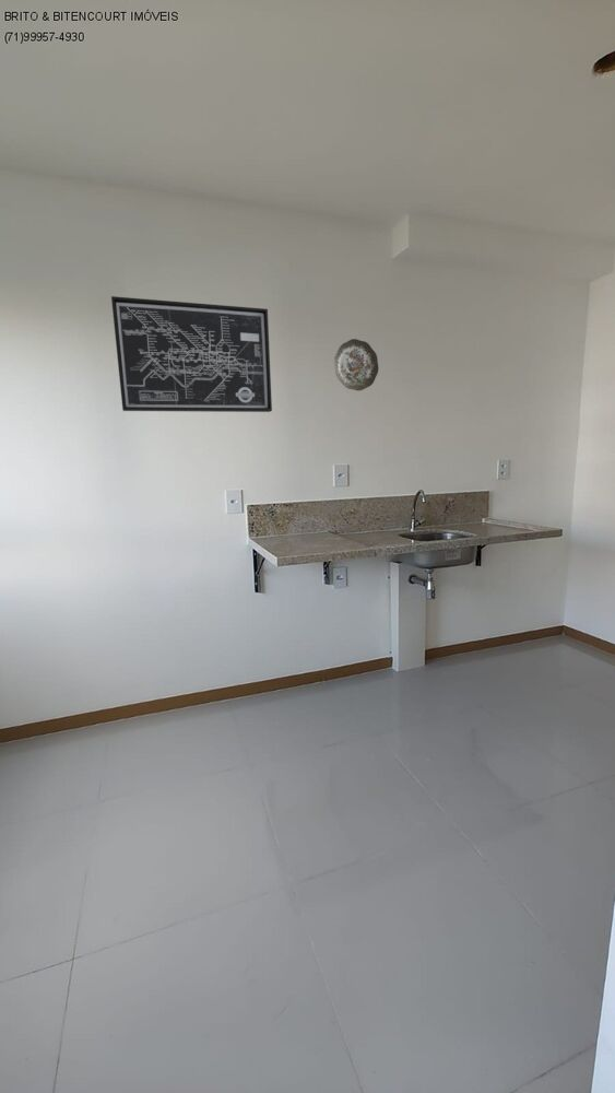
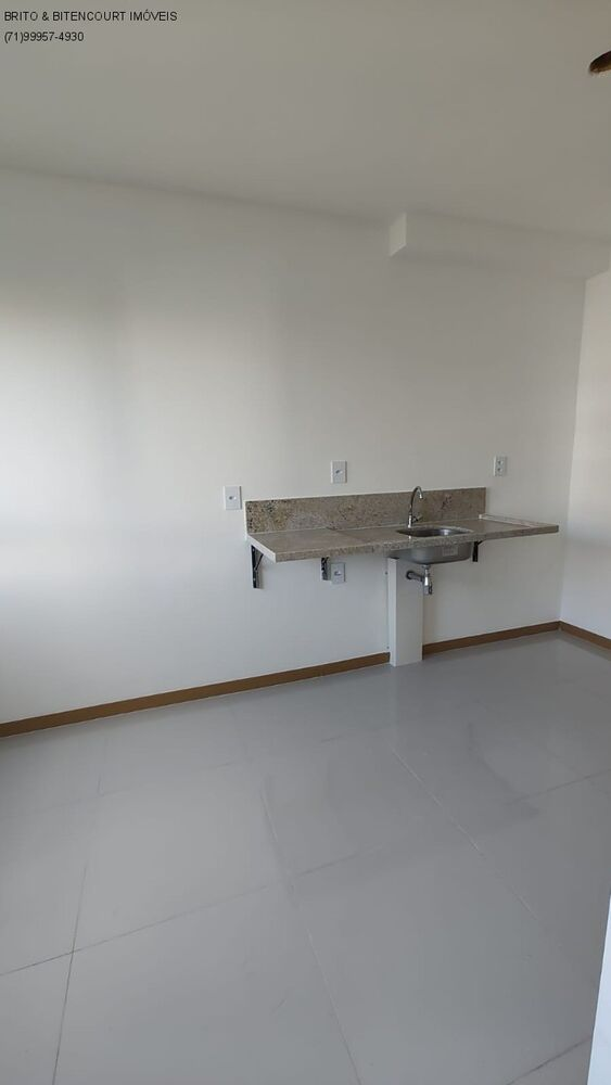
- wall art (197, 359)
- decorative plate (355, 365)
